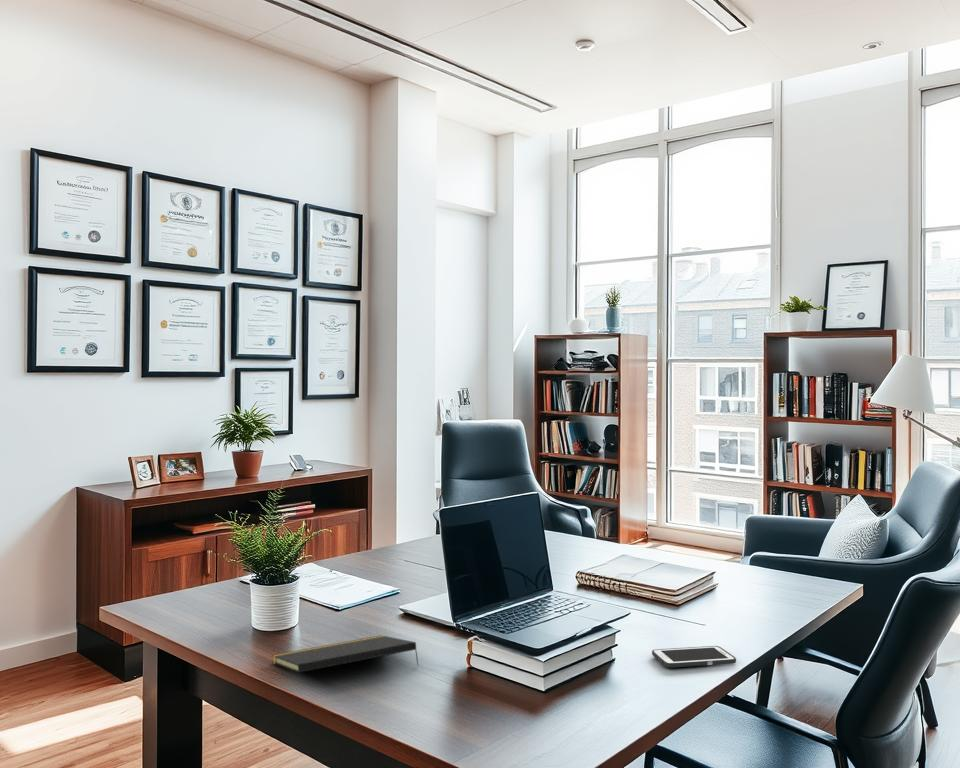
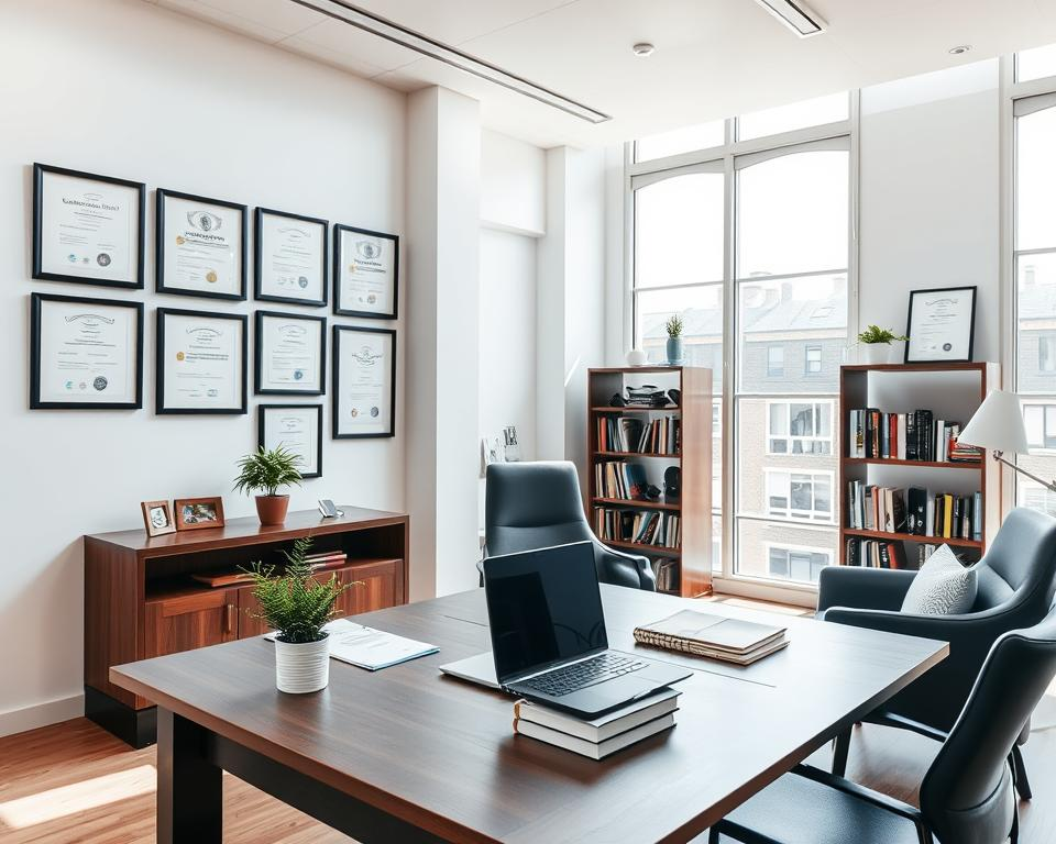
- cell phone (693, 656)
- notepad (343, 652)
